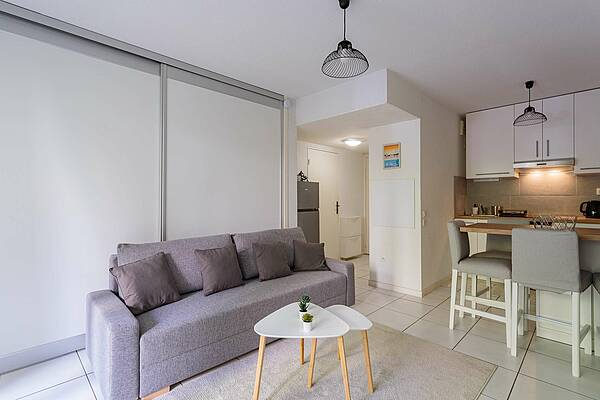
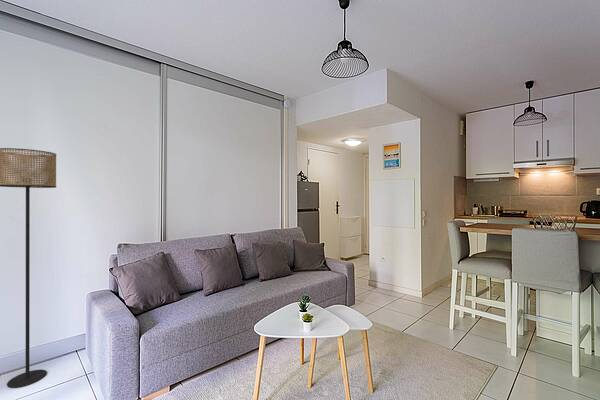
+ floor lamp (27, 265)
